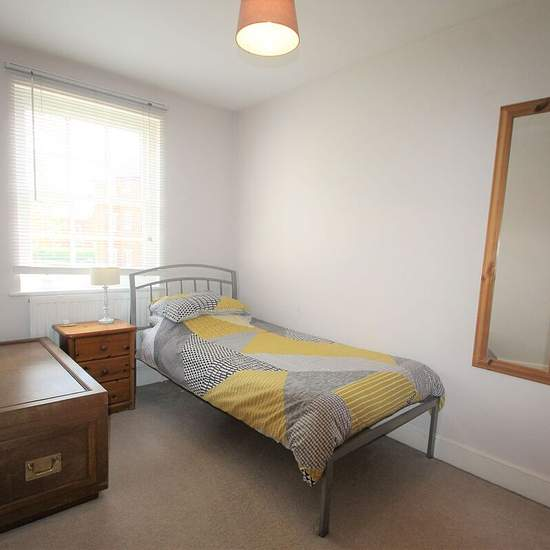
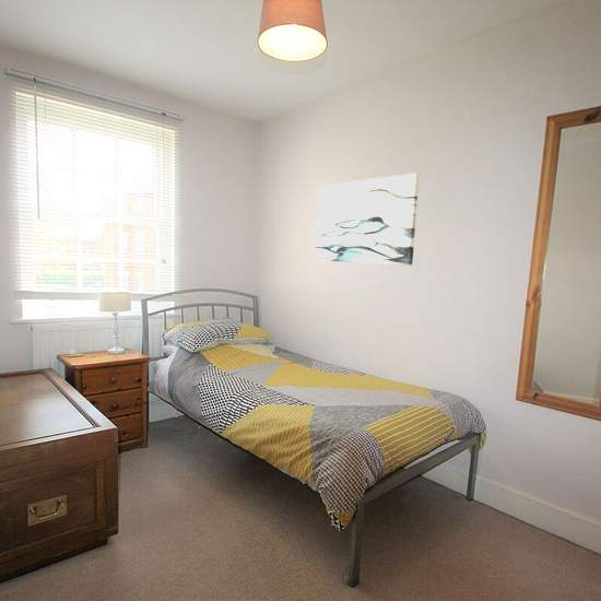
+ wall art (361, 222)
